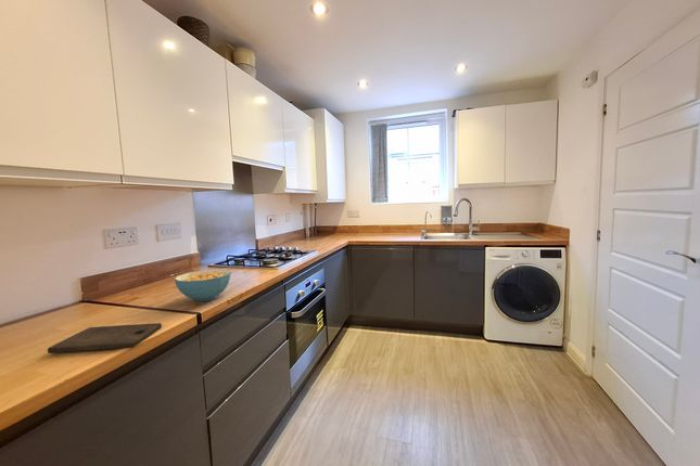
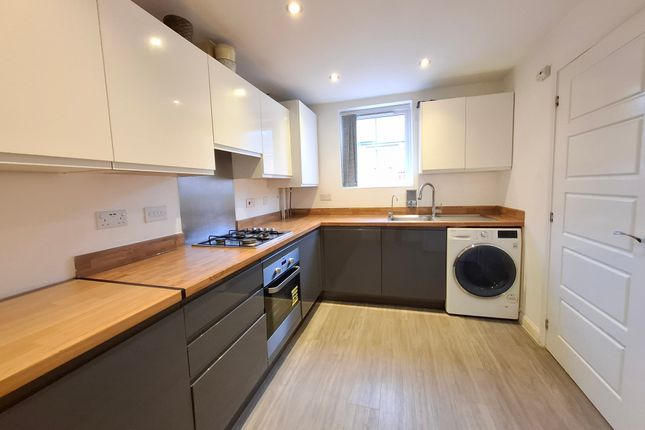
- cutting board (110, 336)
- cereal bowl (204, 286)
